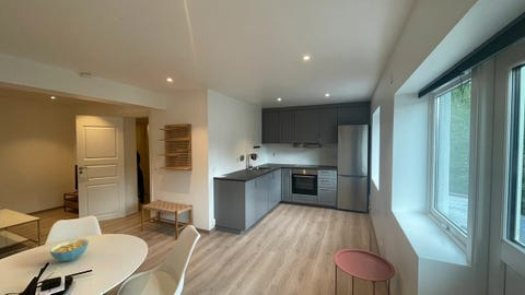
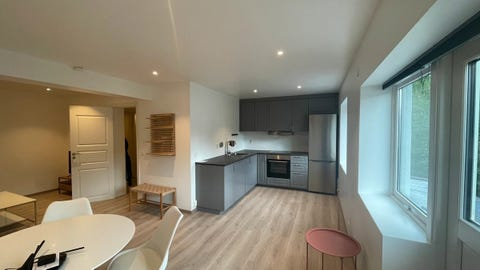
- cereal bowl (70, 252)
